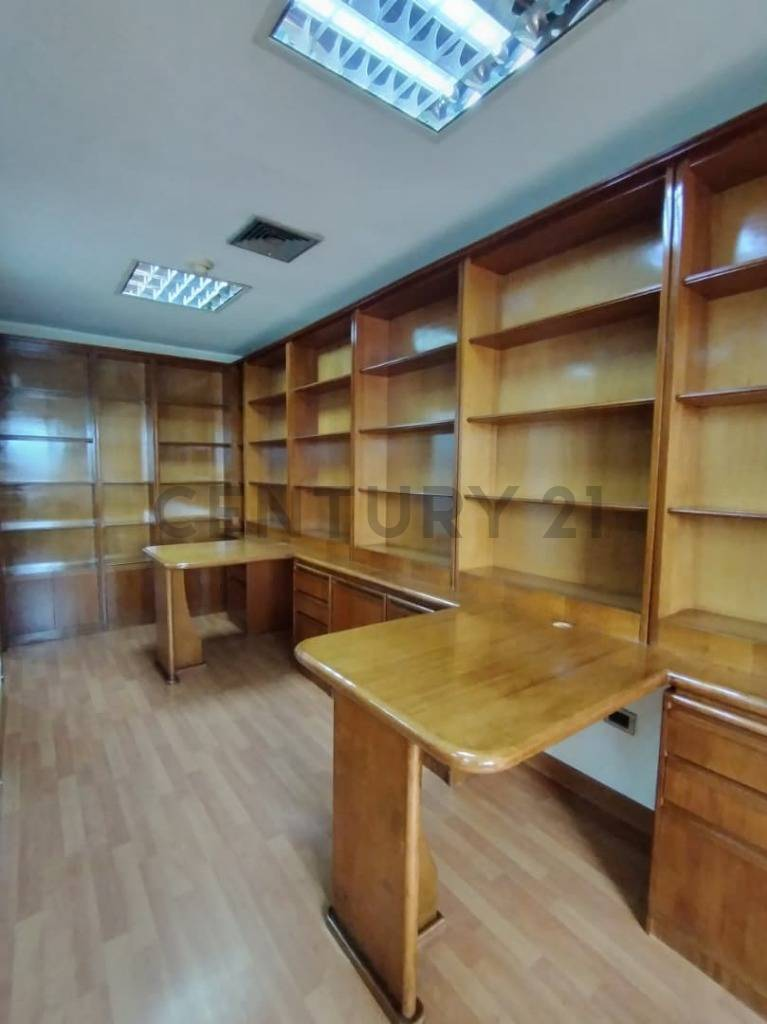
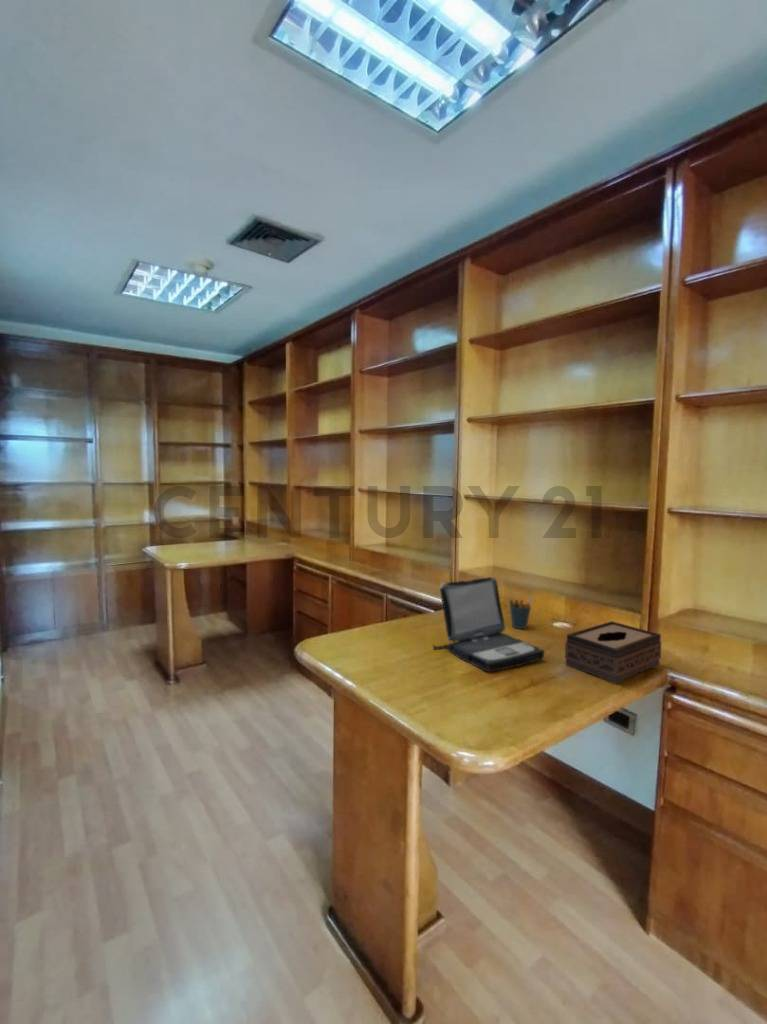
+ pen holder (520, 611)
+ tissue box (613, 650)
+ laptop (488, 619)
